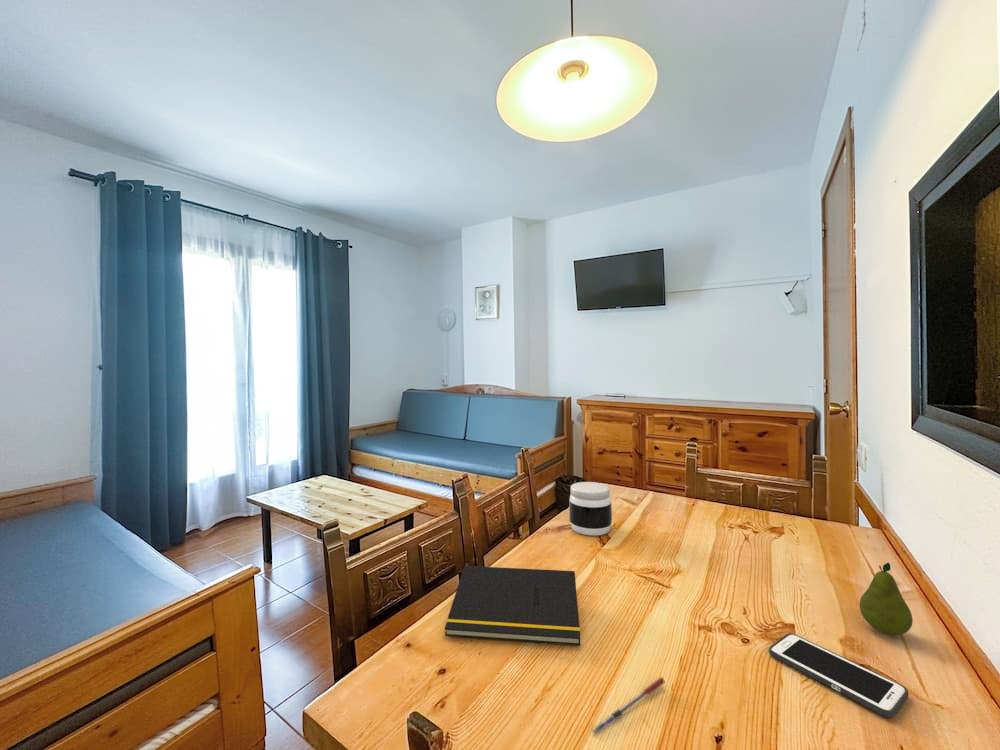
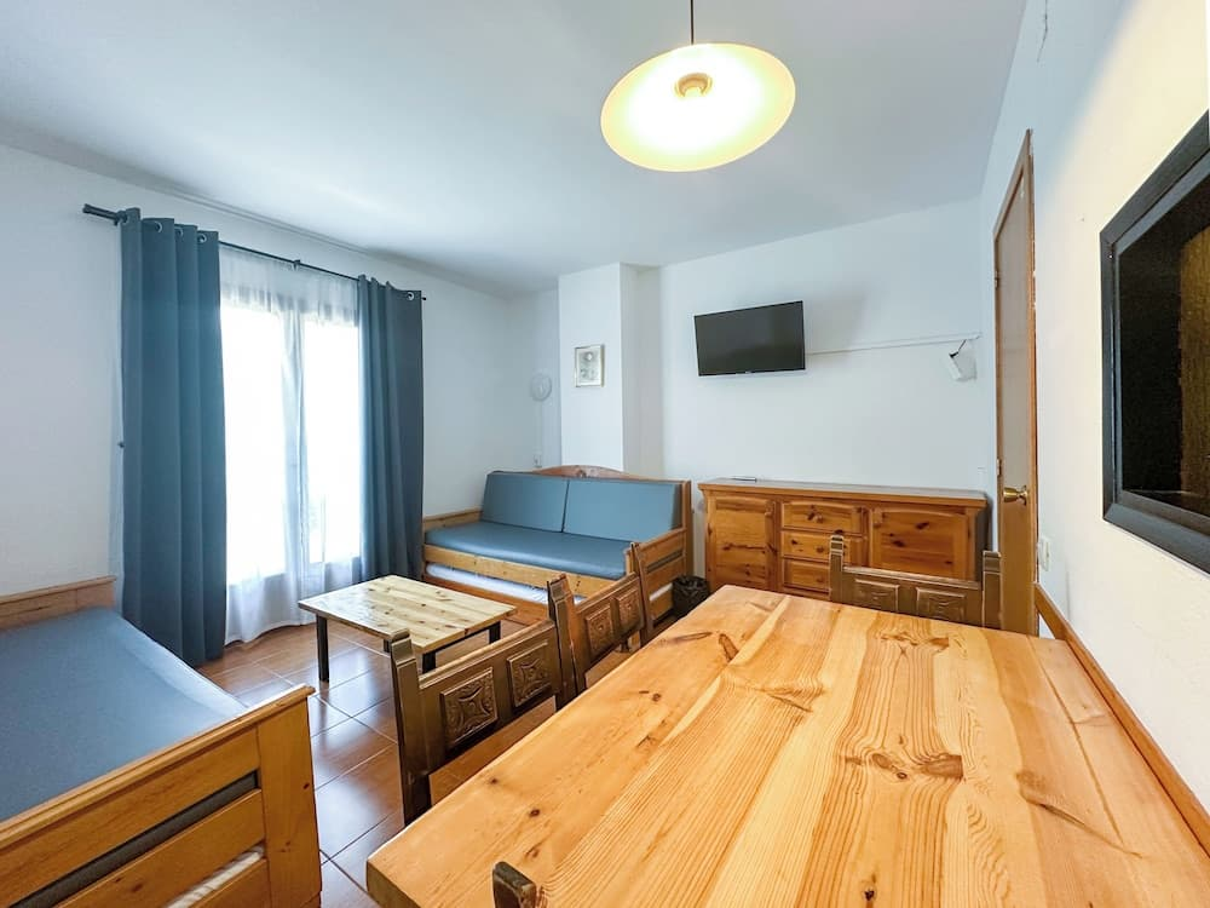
- jar (590, 507)
- cell phone (833, 670)
- notepad (515, 600)
- pen (630, 703)
- fruit (884, 596)
